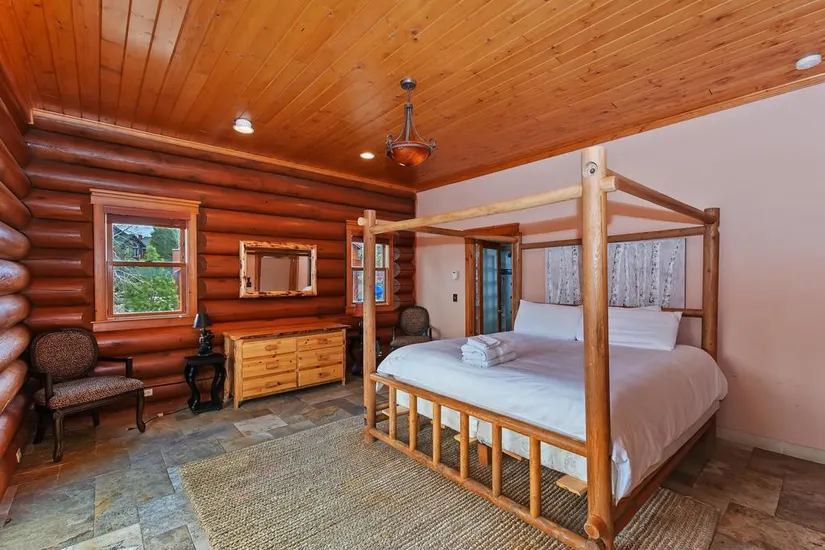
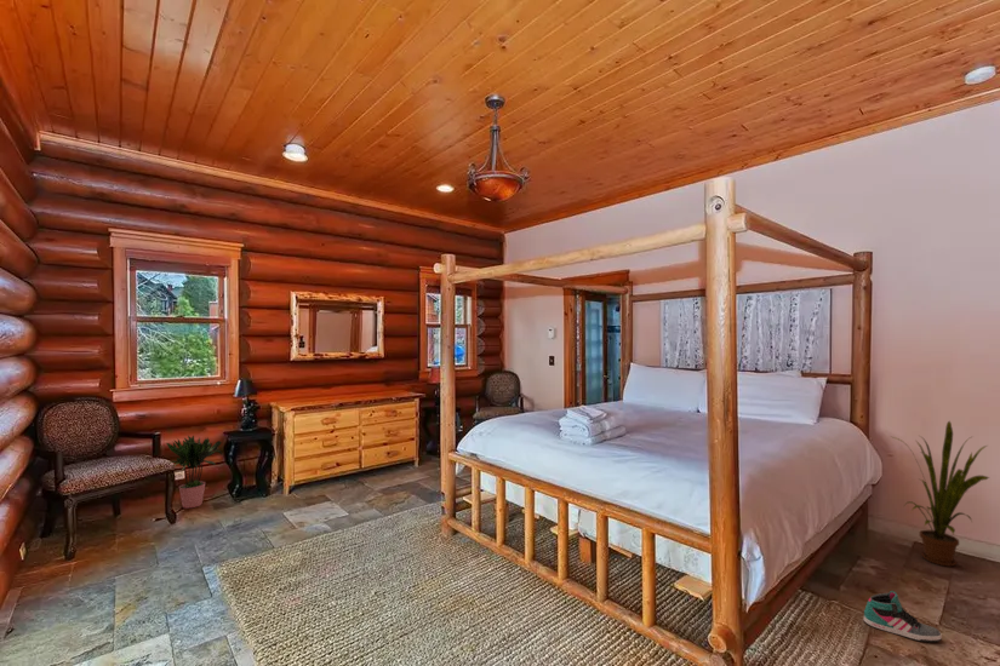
+ potted plant (195, 467)
+ house plant (936, 490)
+ sneaker (901, 613)
